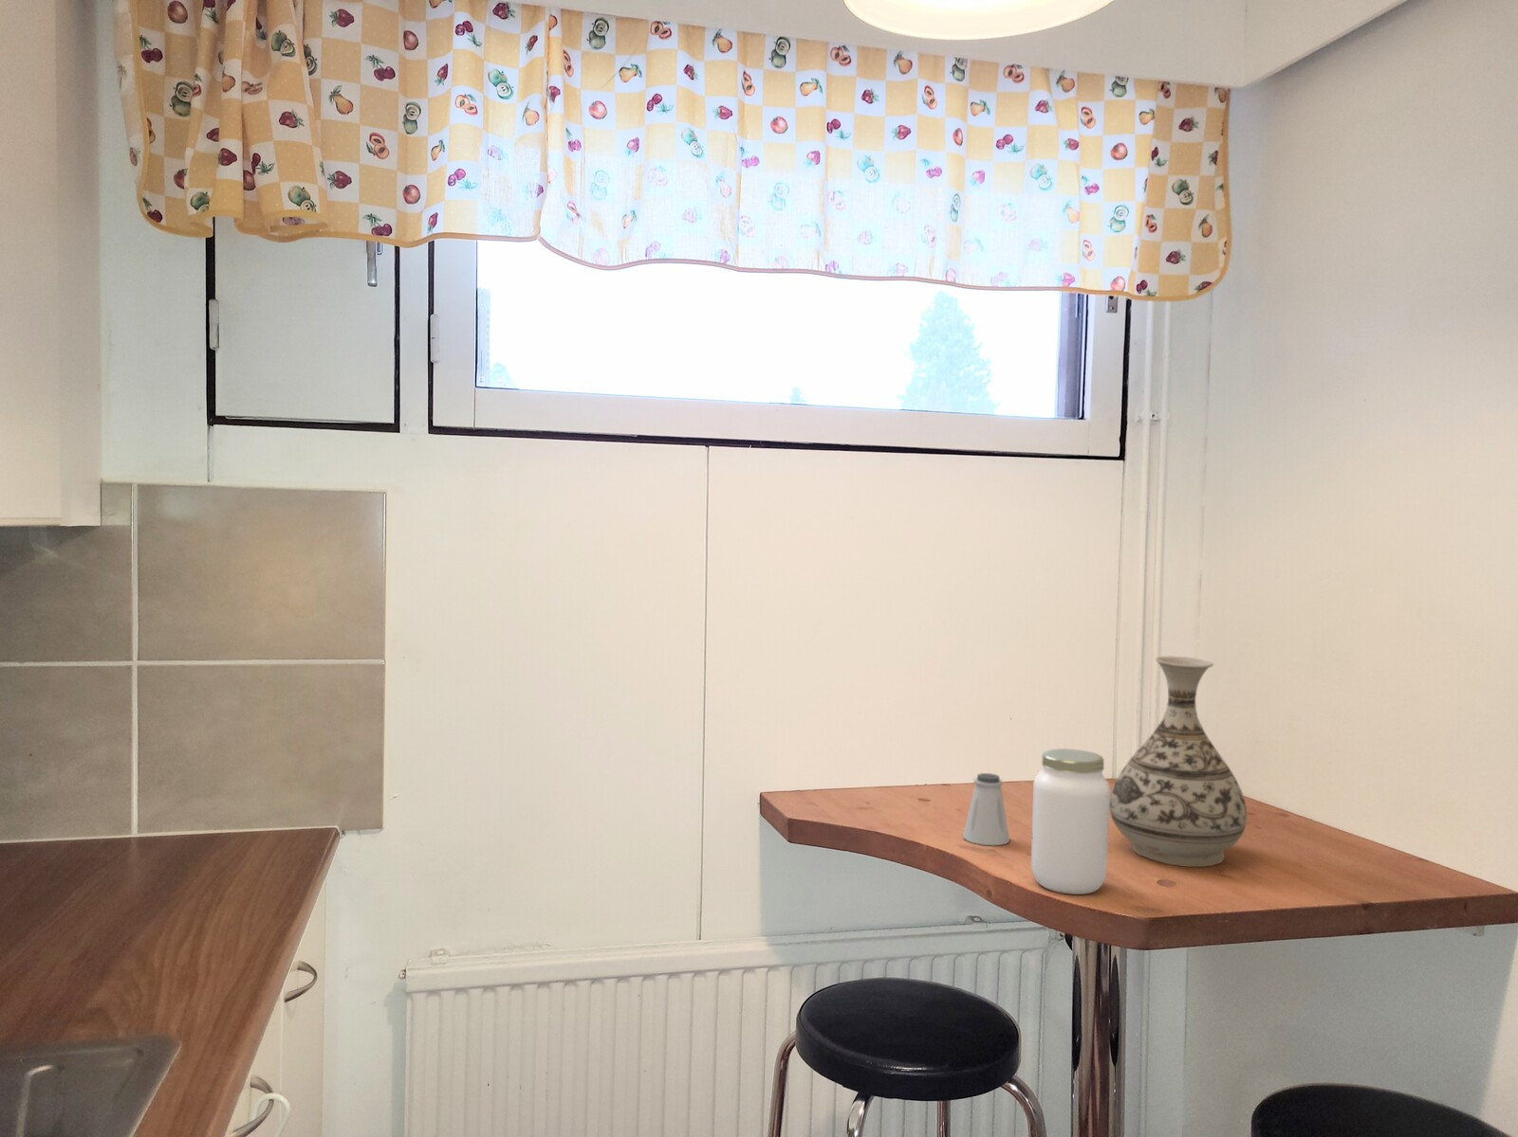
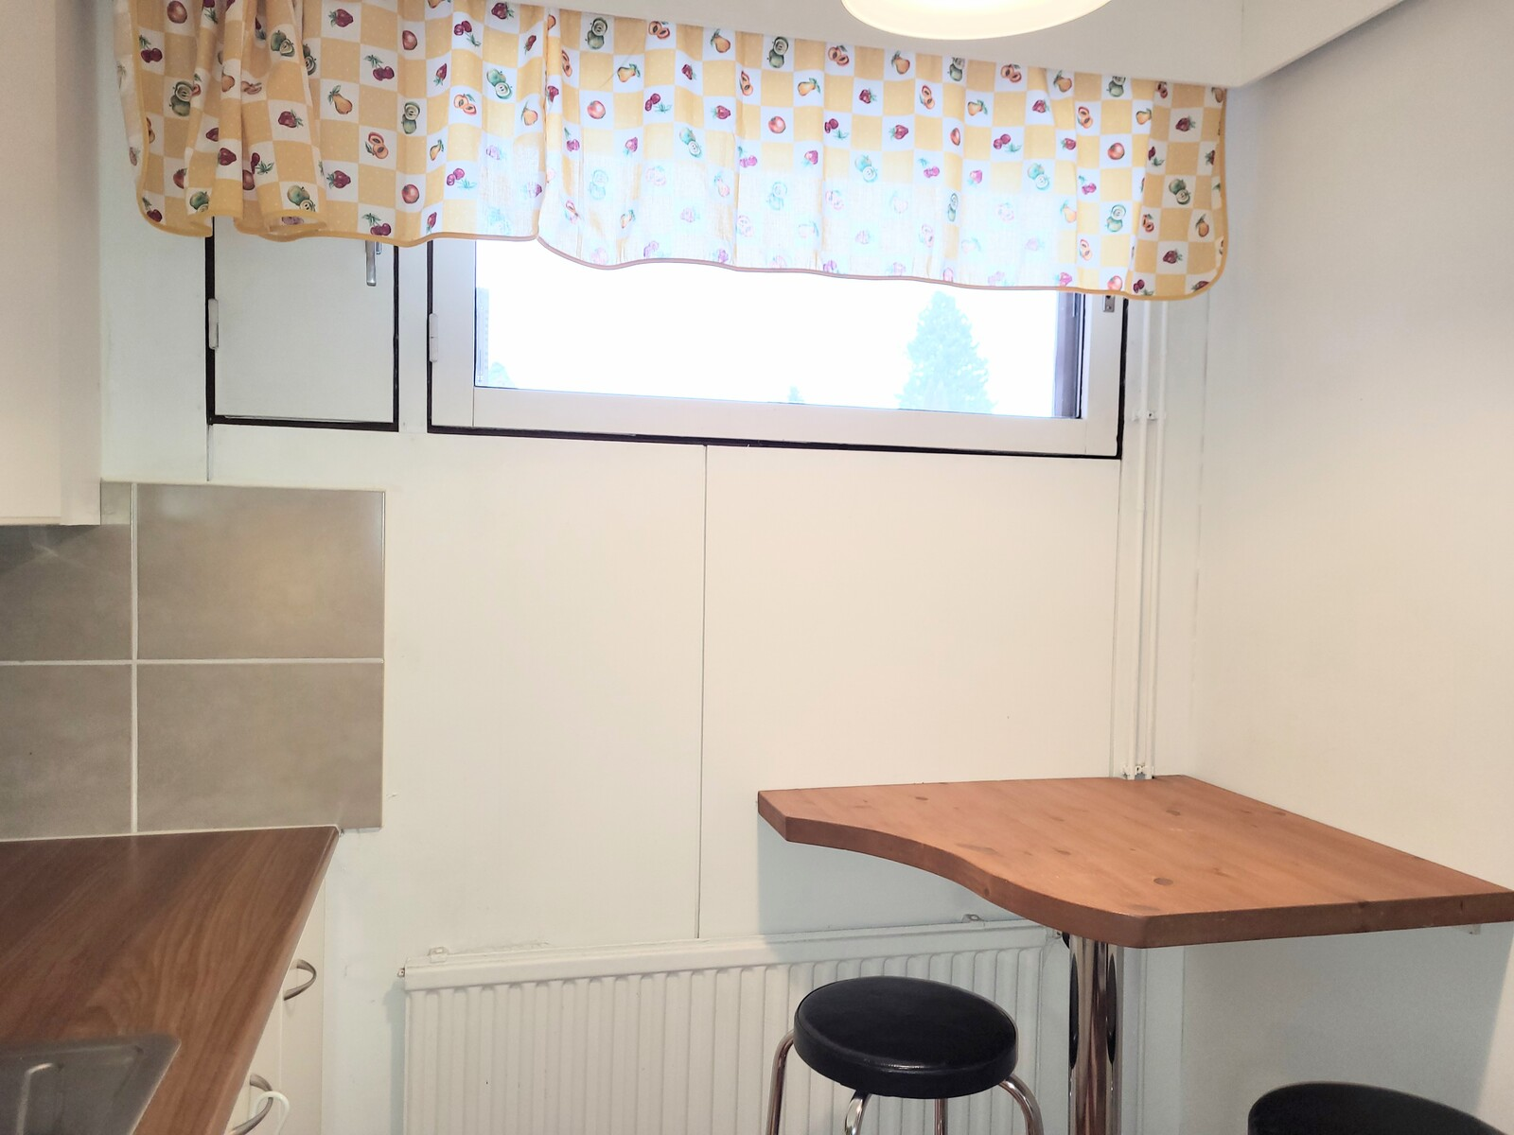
- jar (1070, 819)
- vase (1180, 756)
- saltshaker (987, 806)
